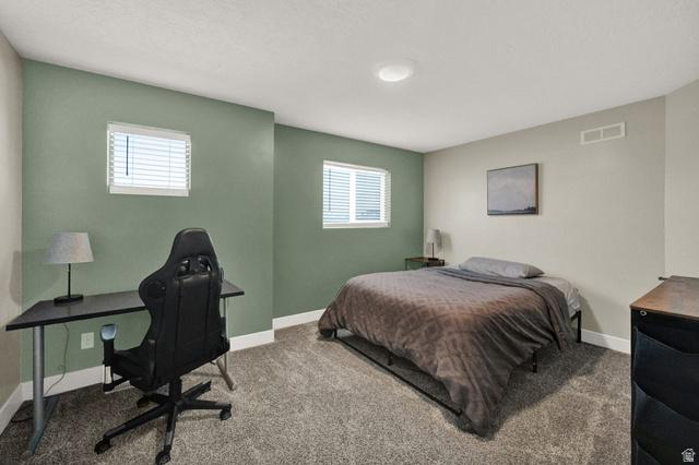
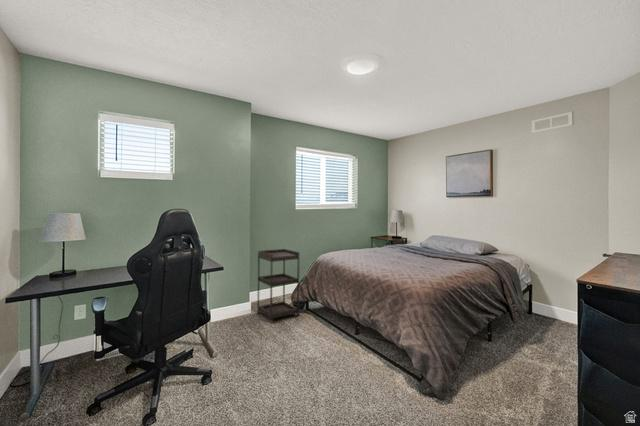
+ shelving unit (278, 283)
